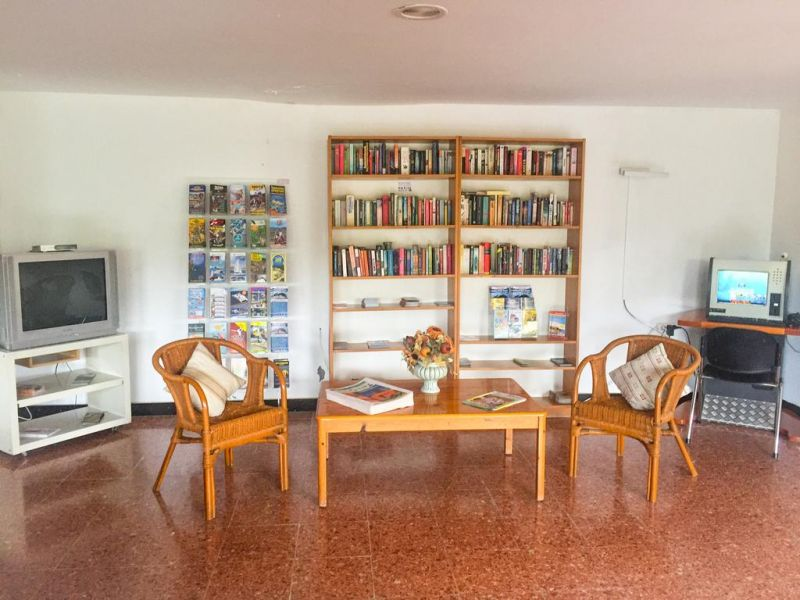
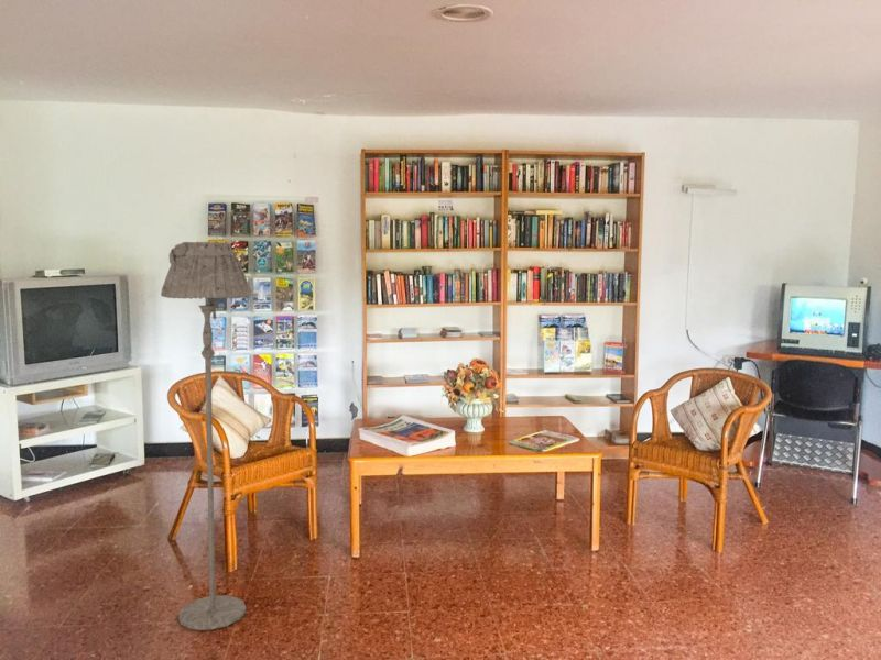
+ floor lamp (209, 431)
